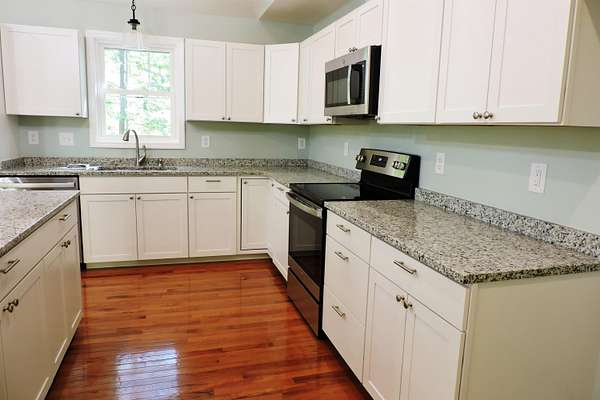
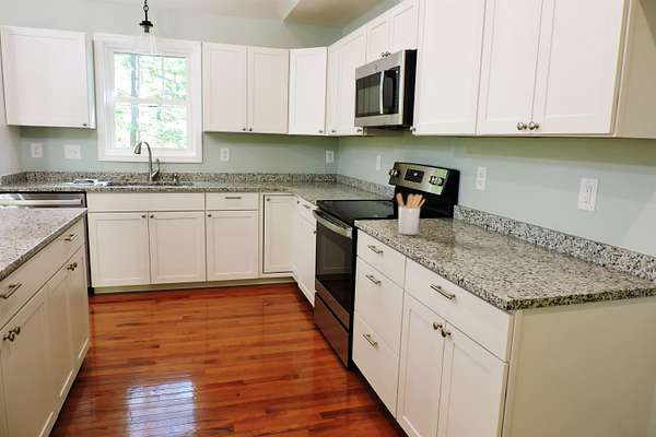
+ utensil holder (410, 213)
